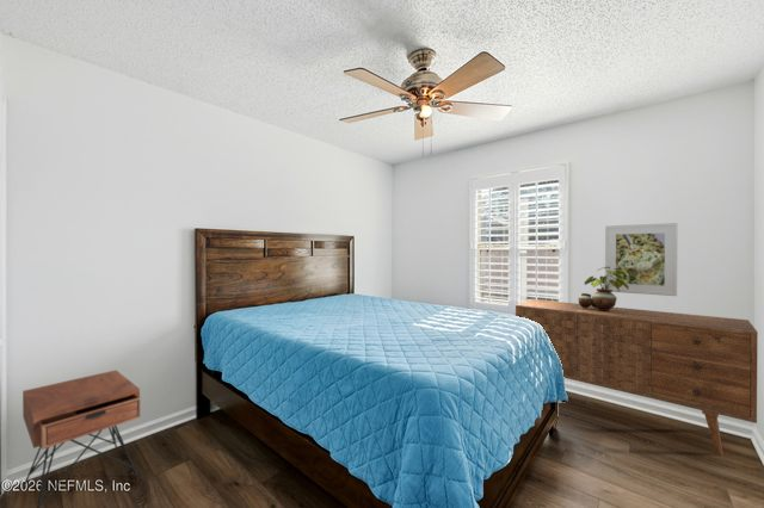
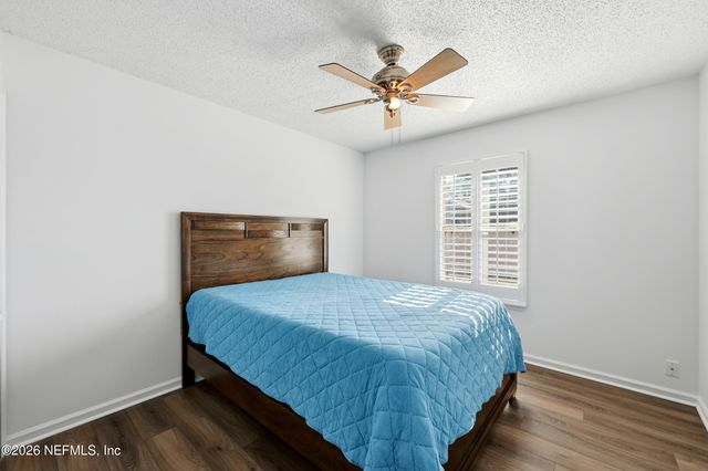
- cabinet (616, 363)
- nightstand (82, 435)
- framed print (639, 259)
- potted plant (603, 287)
